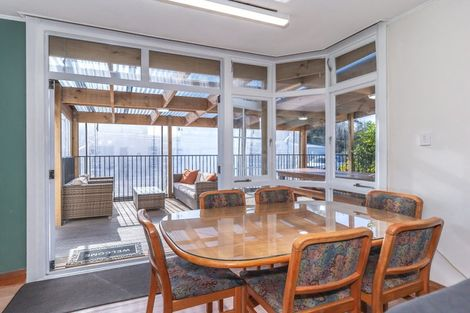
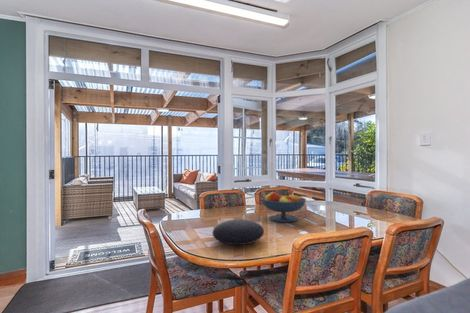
+ fruit bowl (283, 205)
+ plate (238, 231)
